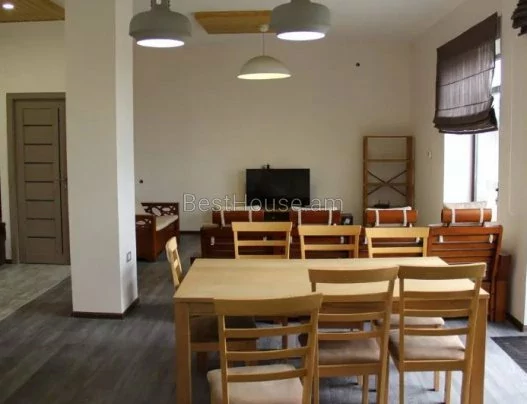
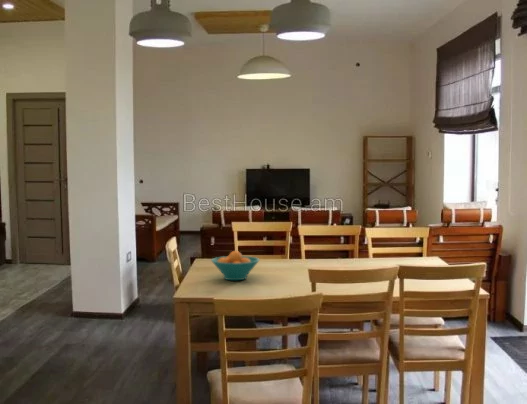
+ fruit bowl (235, 264)
